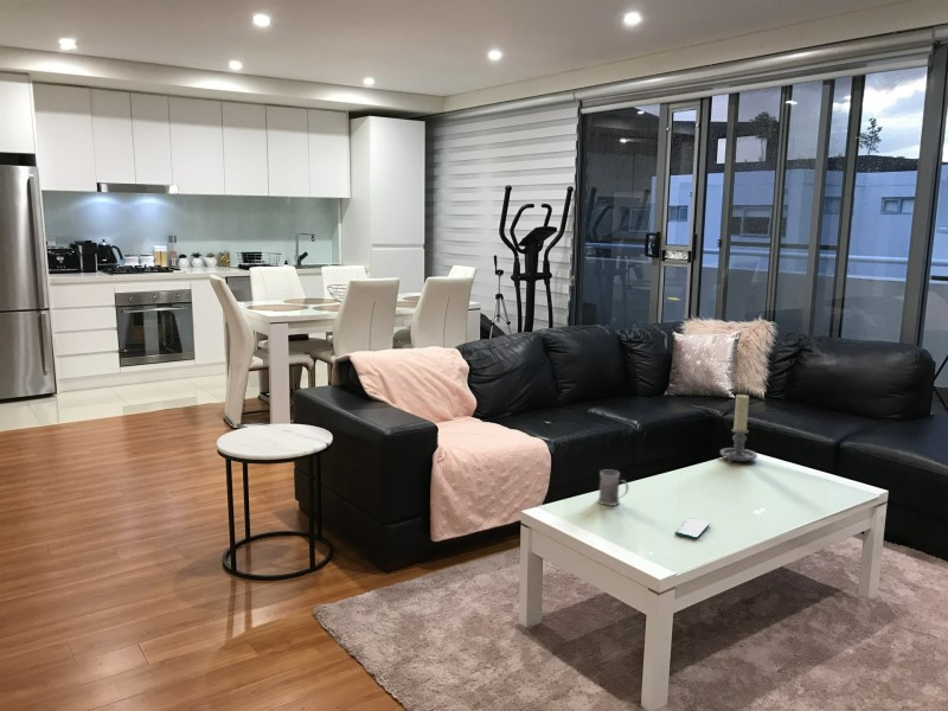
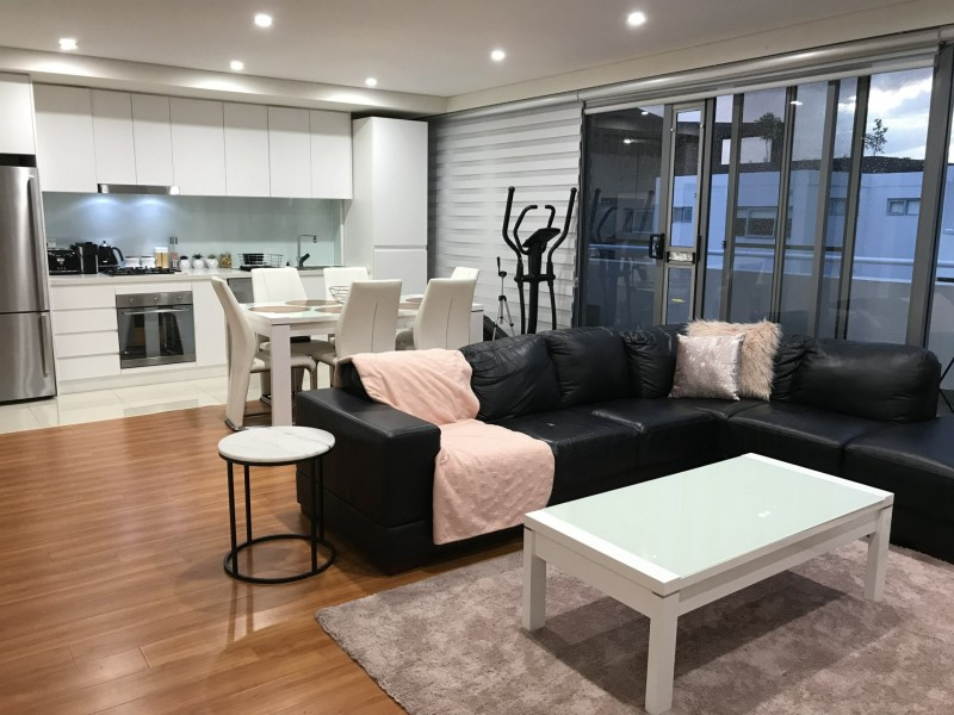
- smartphone (692, 527)
- mug (614, 488)
- candle holder (738, 427)
